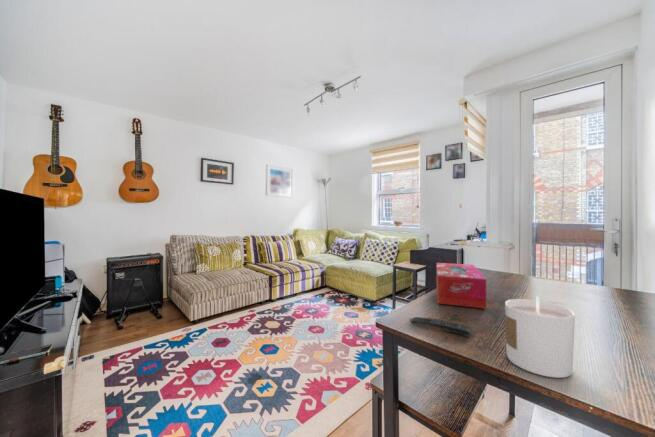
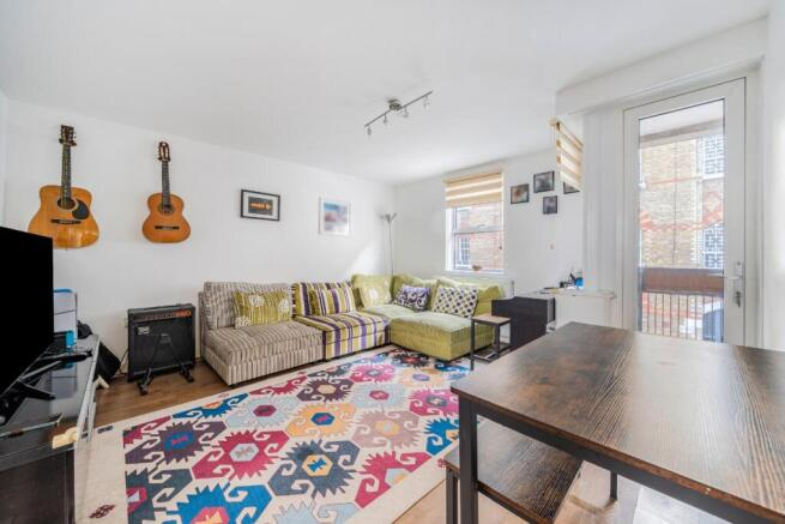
- remote control (438, 324)
- candle (537, 329)
- tissue box (457, 282)
